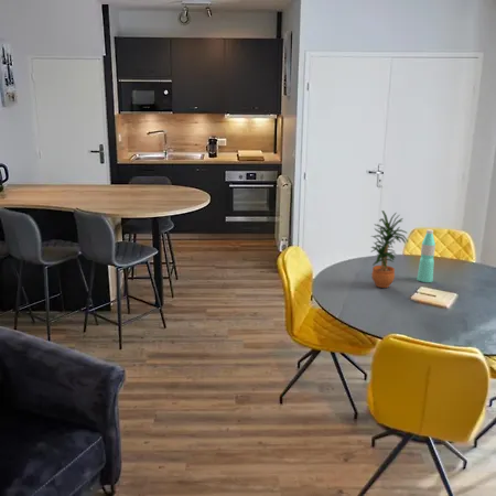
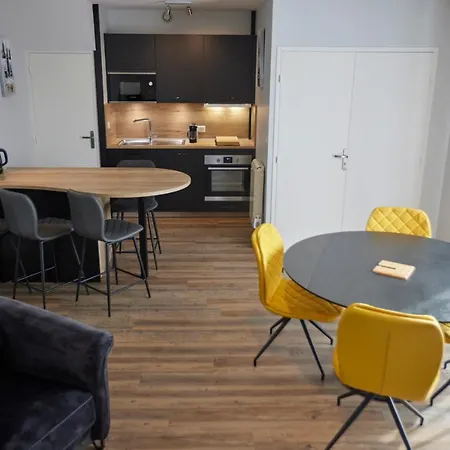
- water bottle (427, 255)
- potted plant (387, 250)
